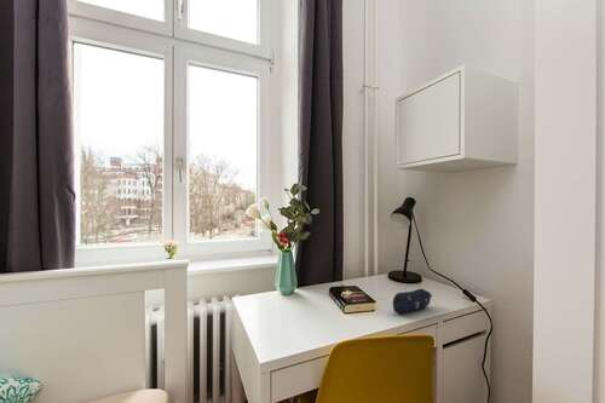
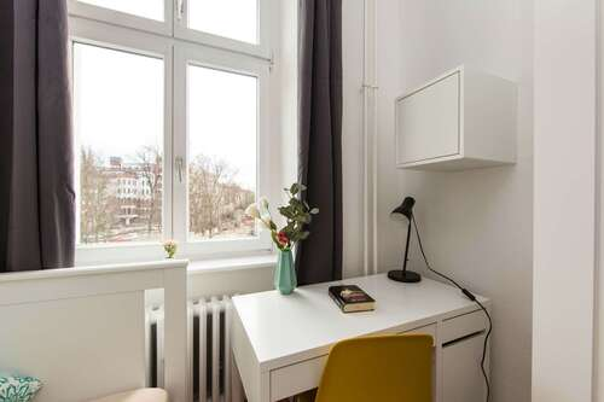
- pencil case (411, 300)
